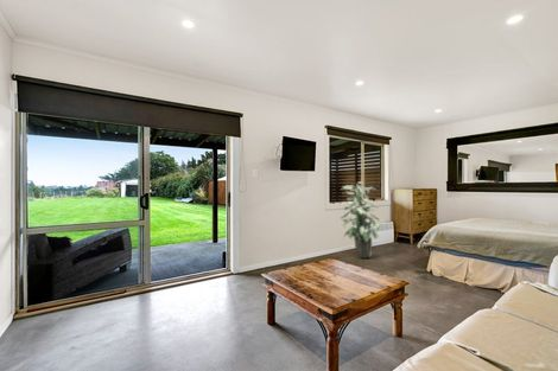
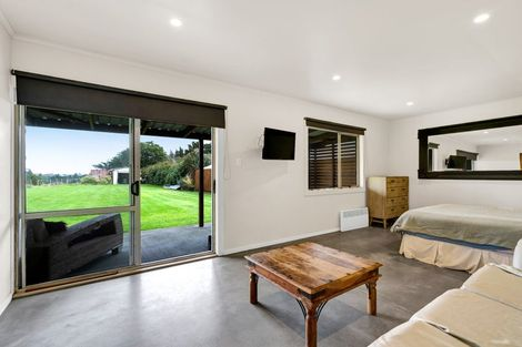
- indoor plant (360, 218)
